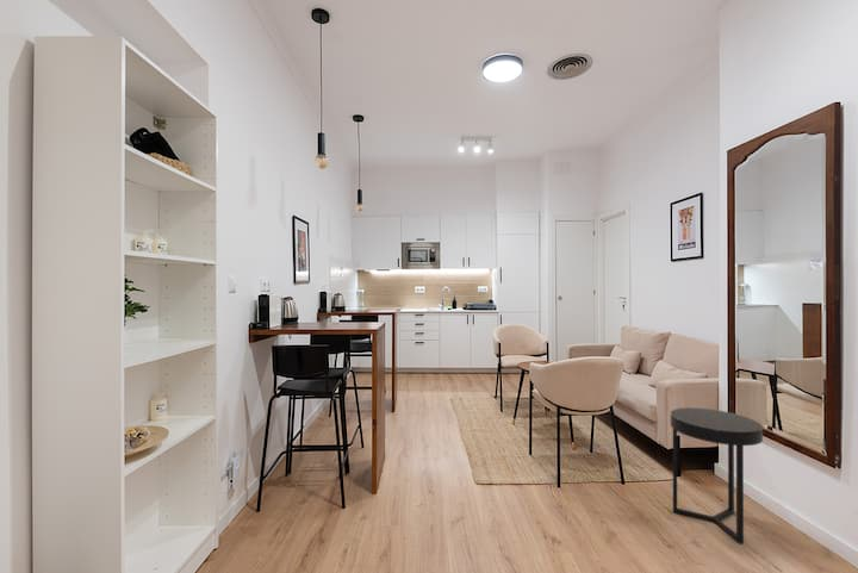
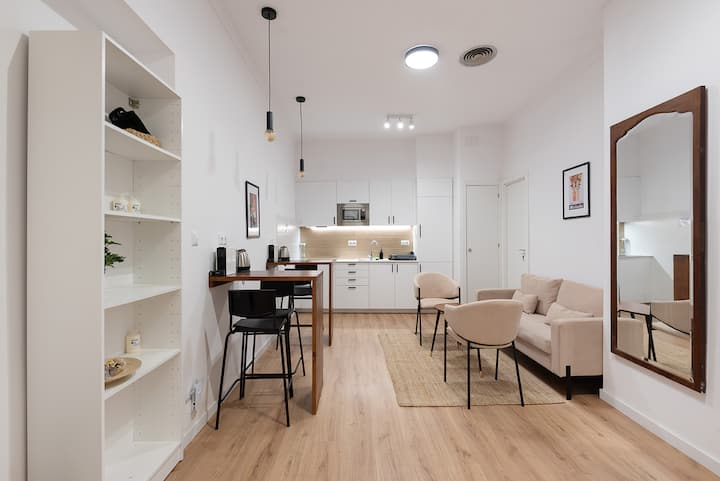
- side table (728, 469)
